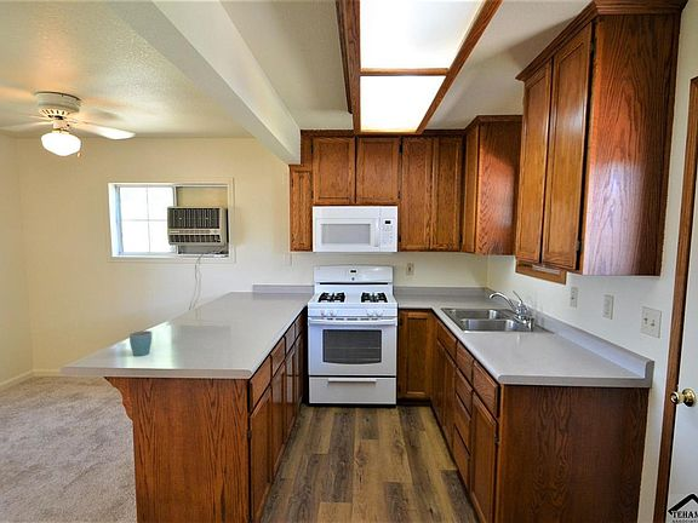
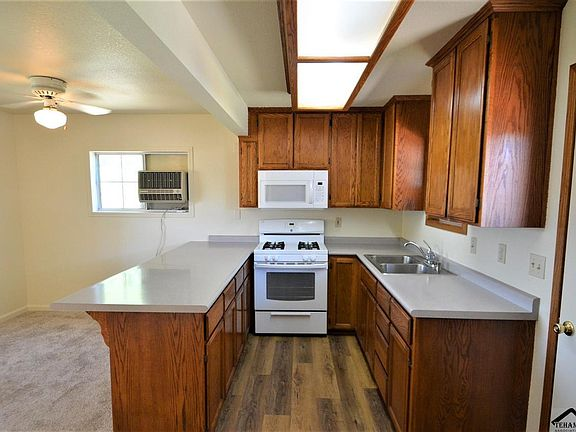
- mug (139, 343)
